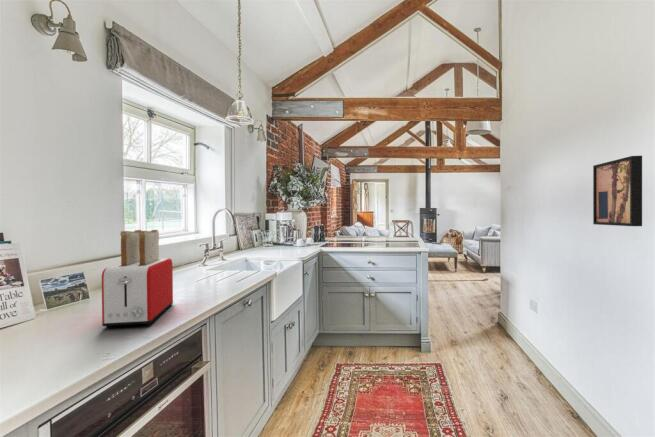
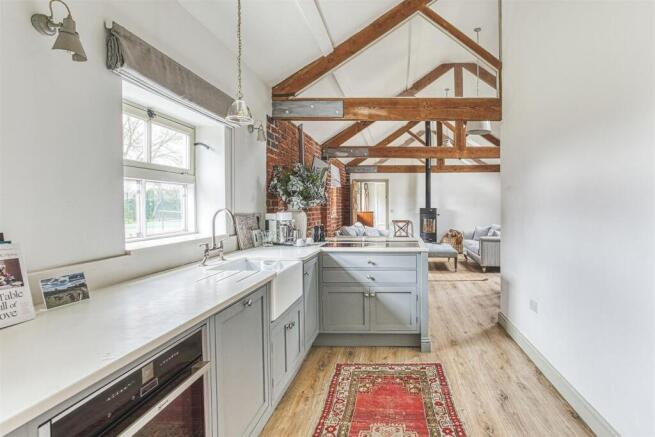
- wall art (615, 193)
- toaster (139, 273)
